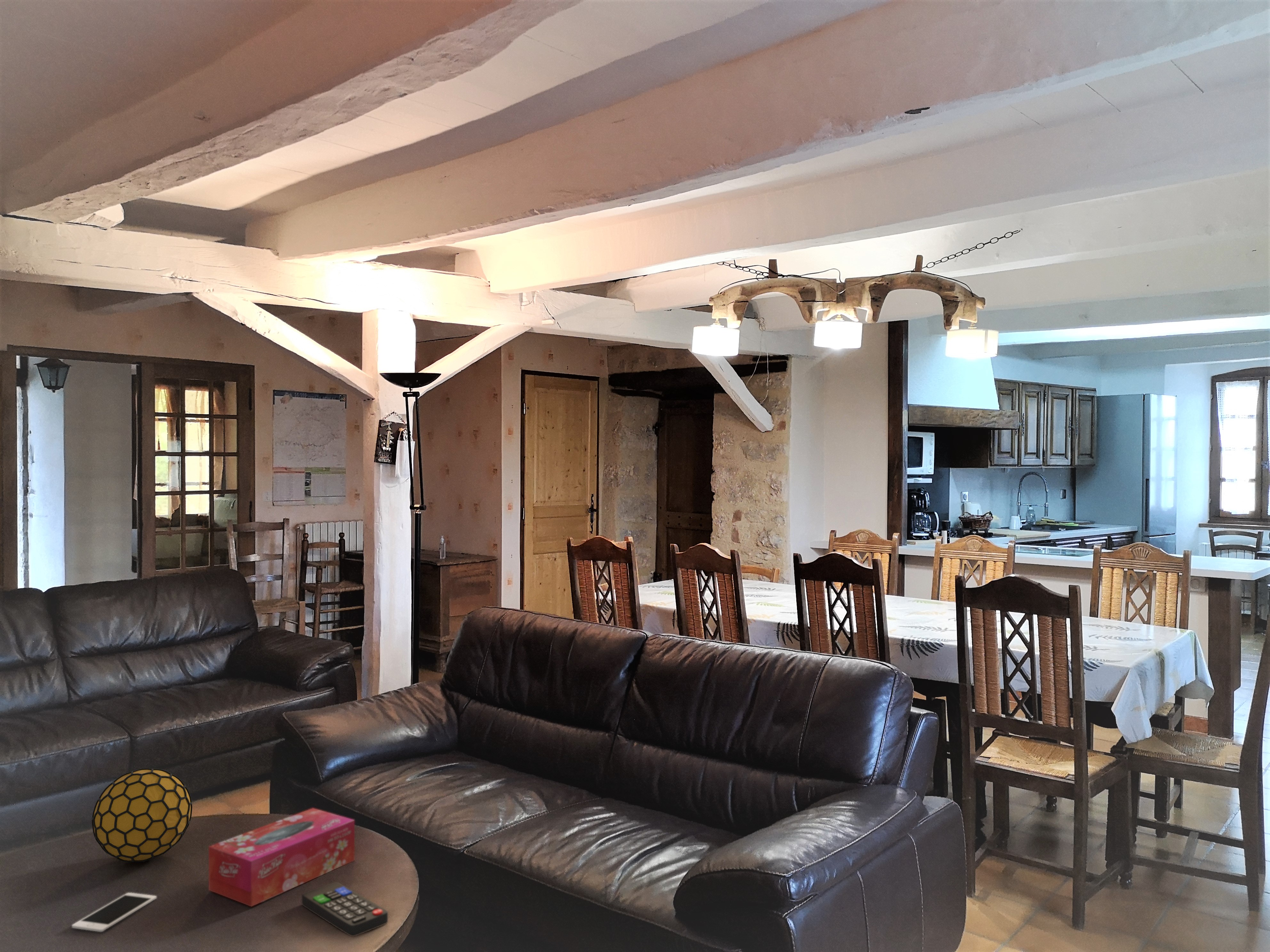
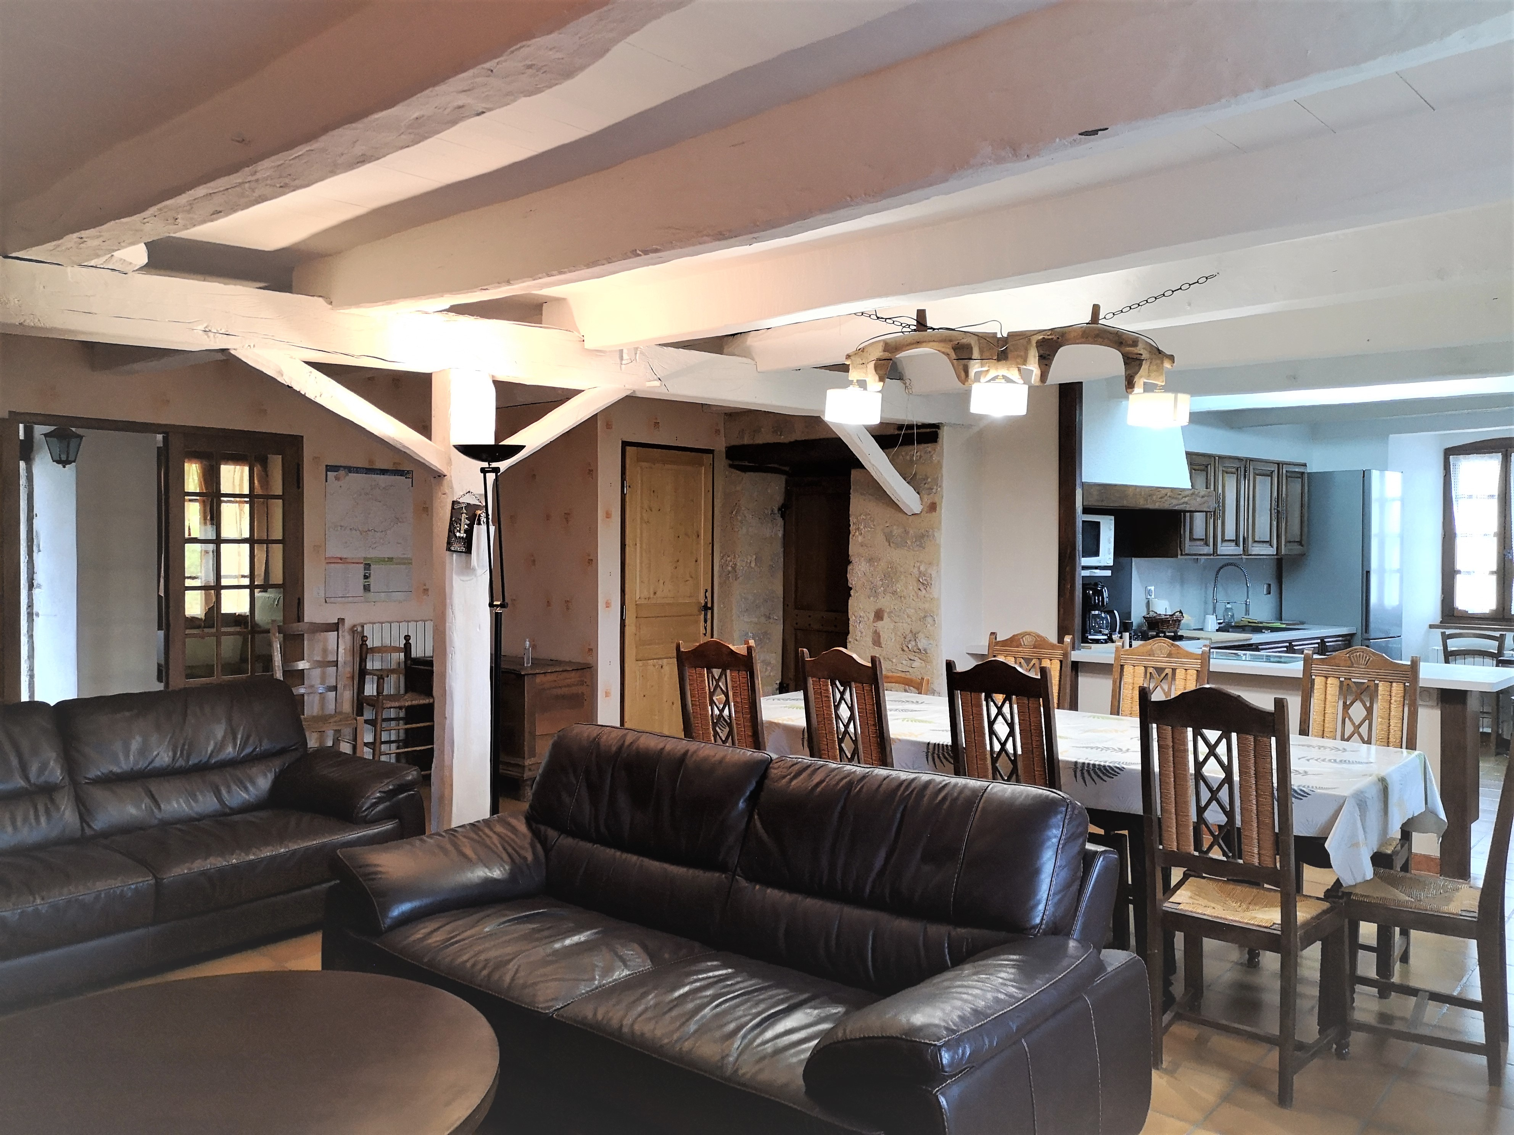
- decorative ball (143, 814)
- cell phone (116, 911)
- remote control (344, 907)
- tissue box (284, 853)
